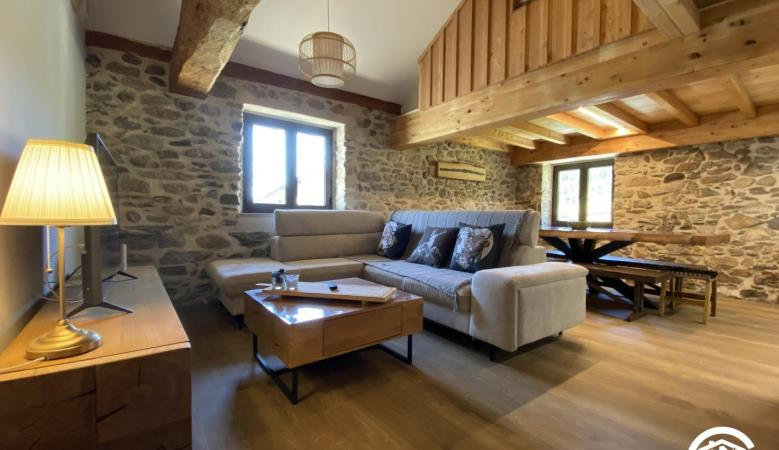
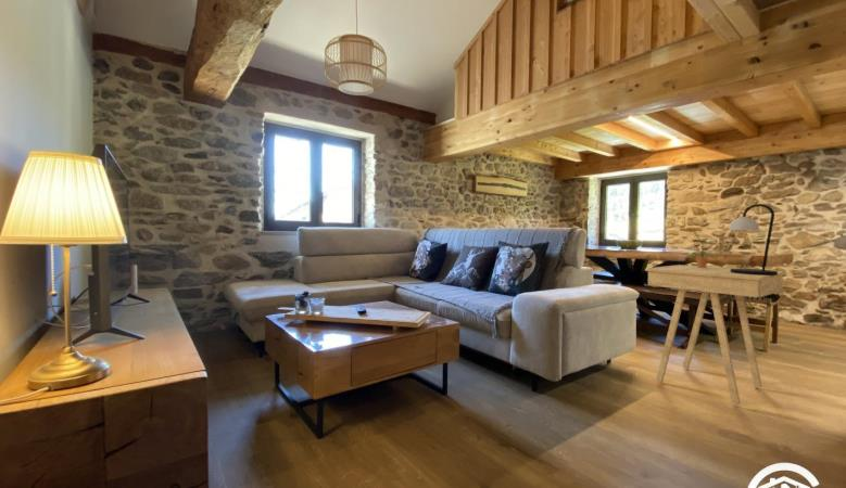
+ potted plant (697, 251)
+ side table (717, 328)
+ table lamp (754, 229)
